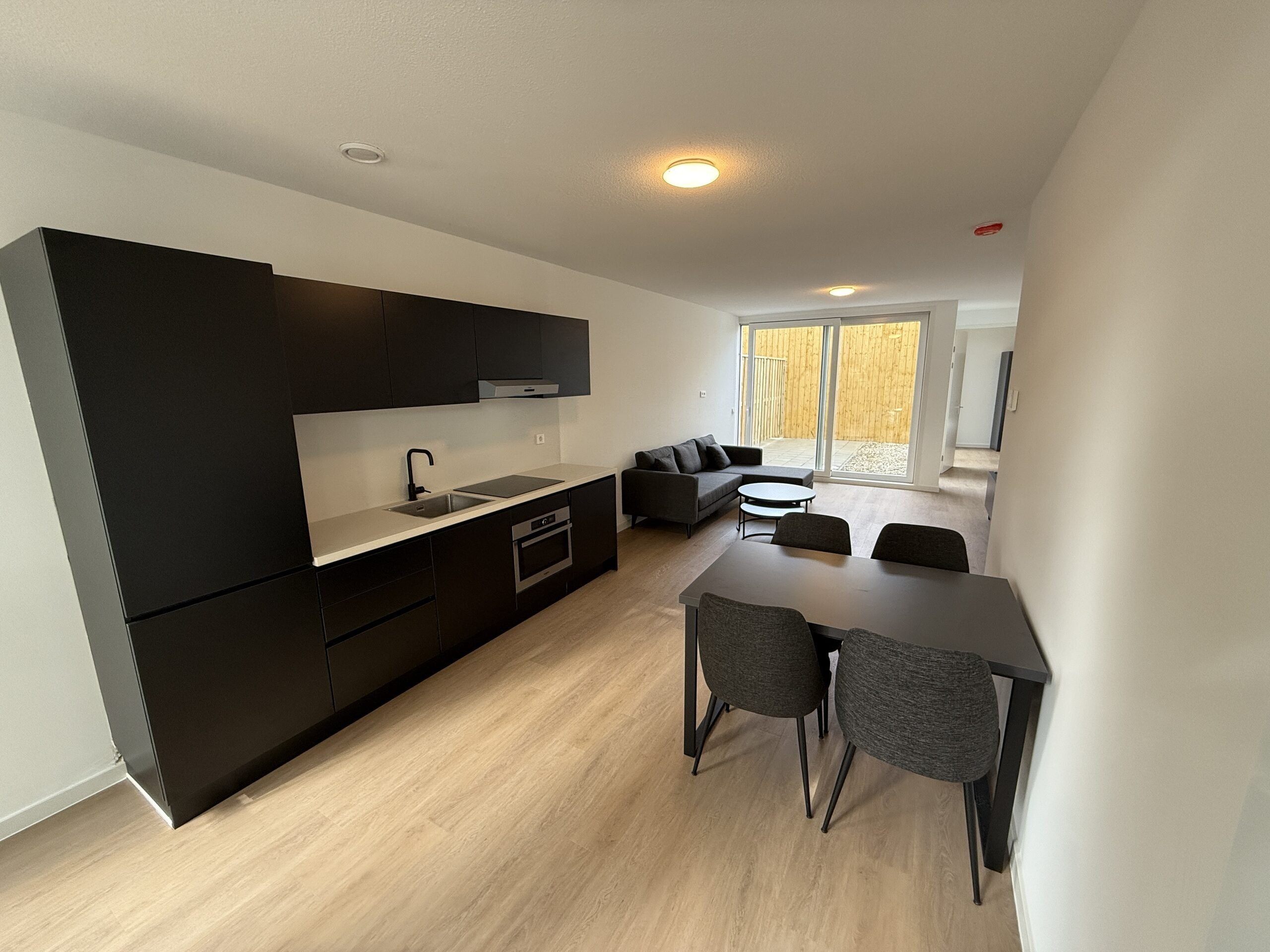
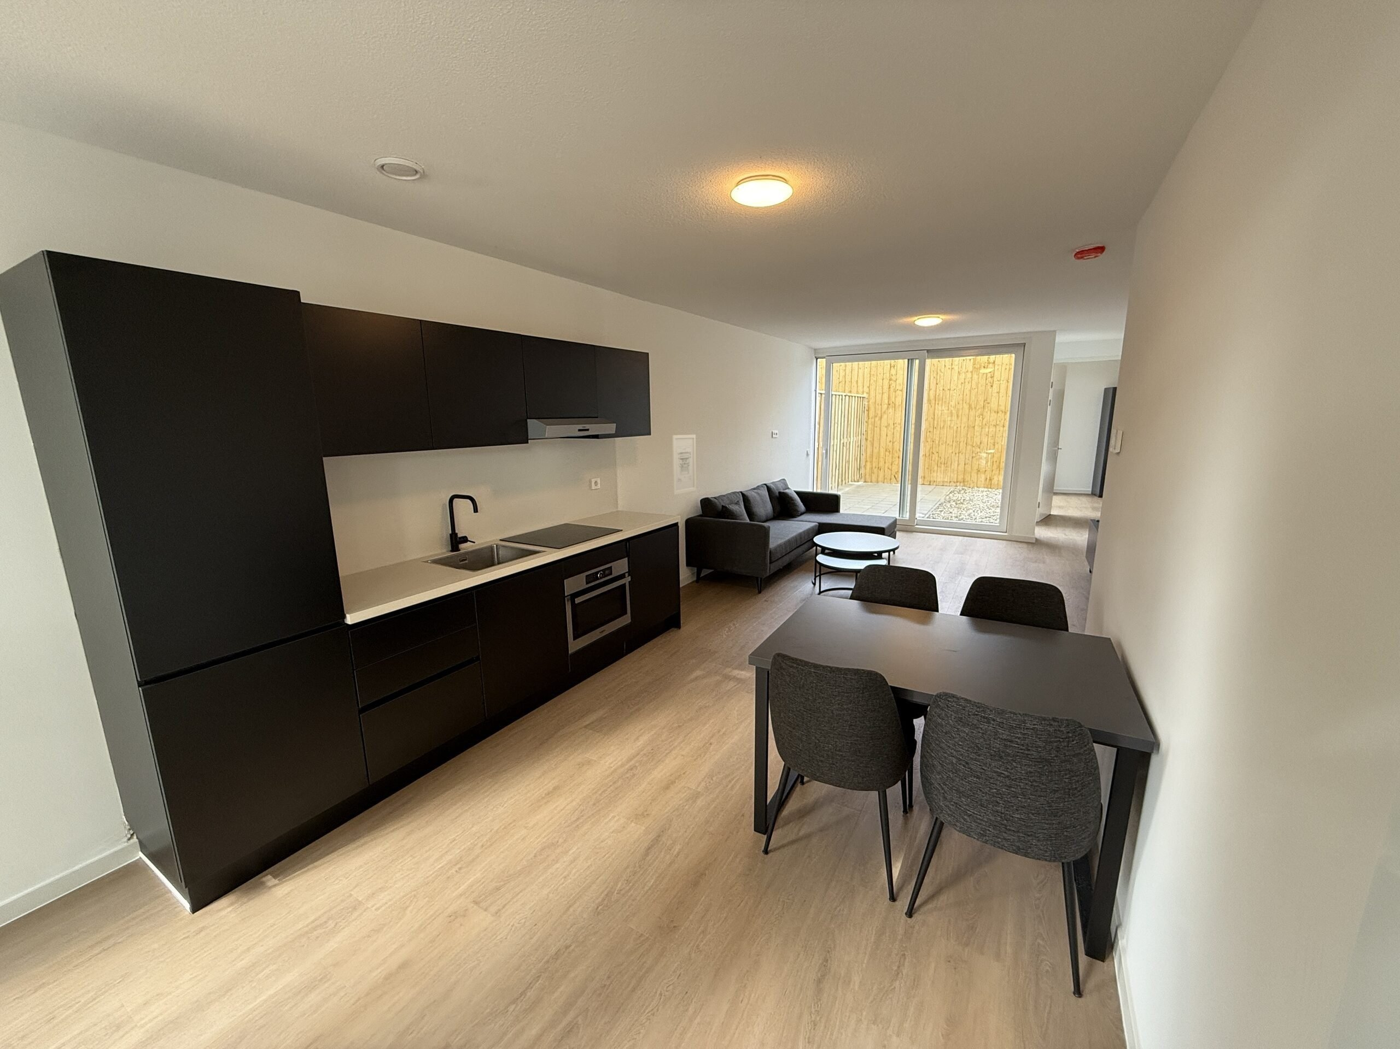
+ wall art (685, 464)
